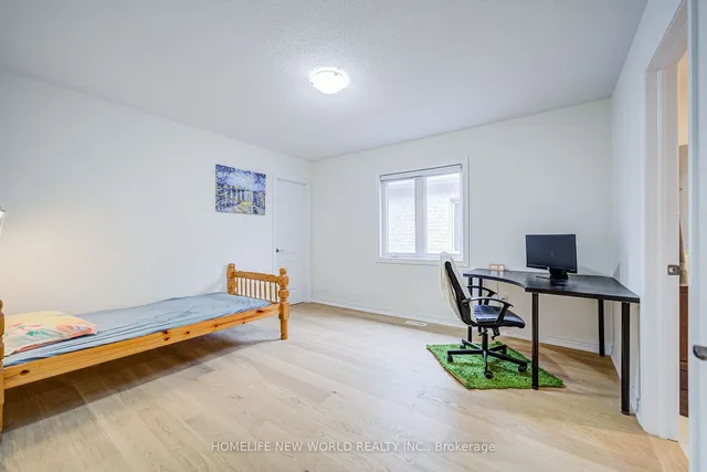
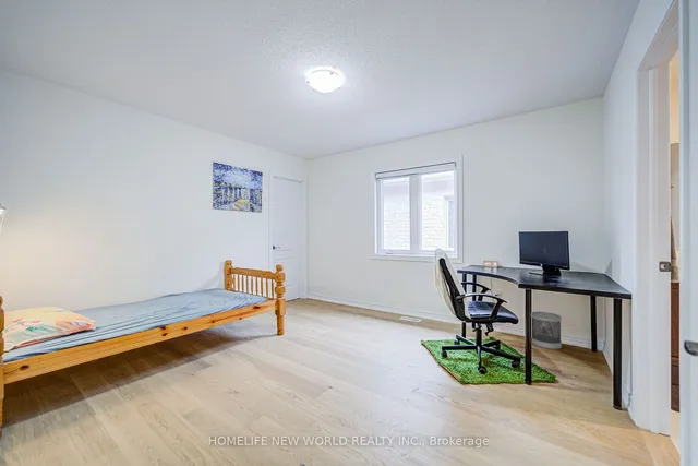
+ wastebasket (545, 330)
